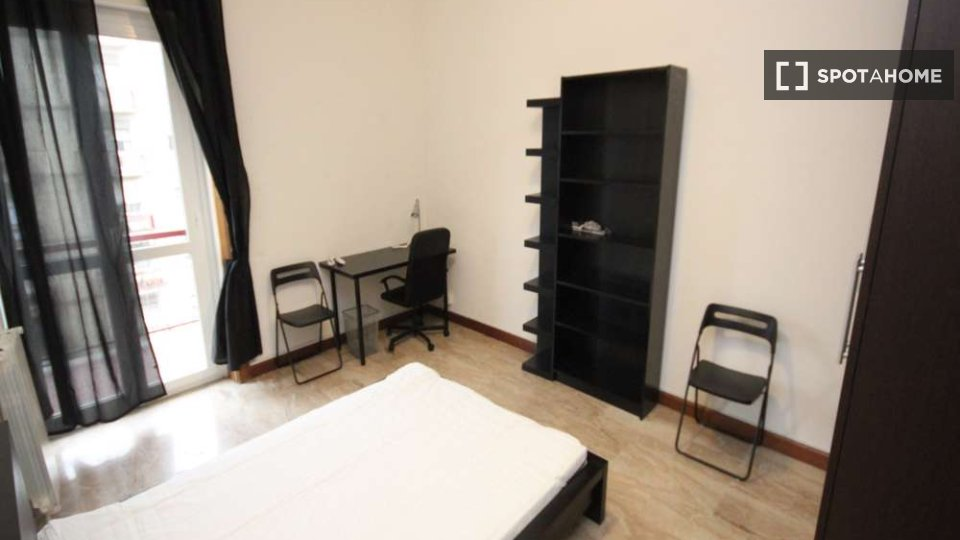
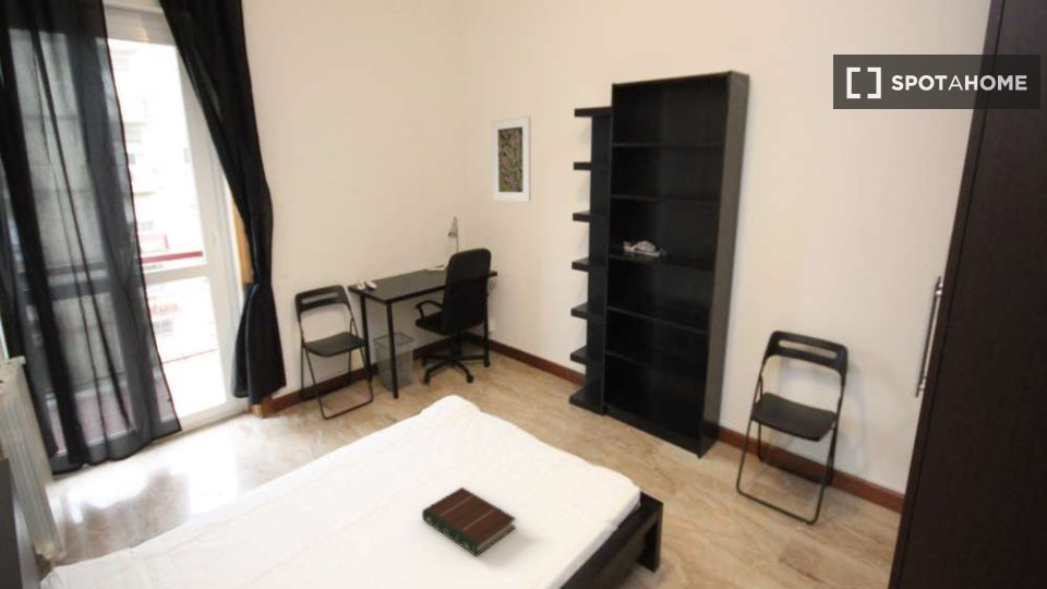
+ book (468, 518)
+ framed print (510, 160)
